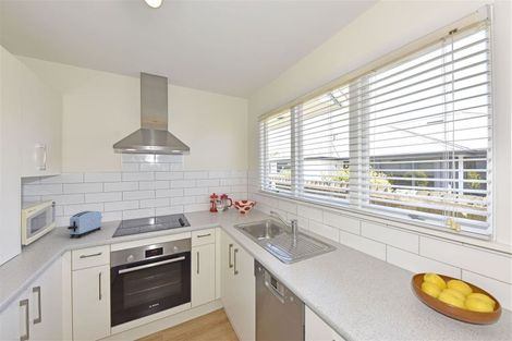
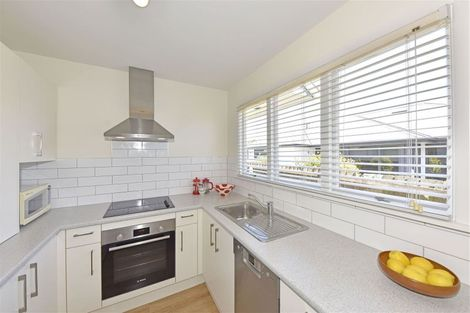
- toaster (86, 222)
